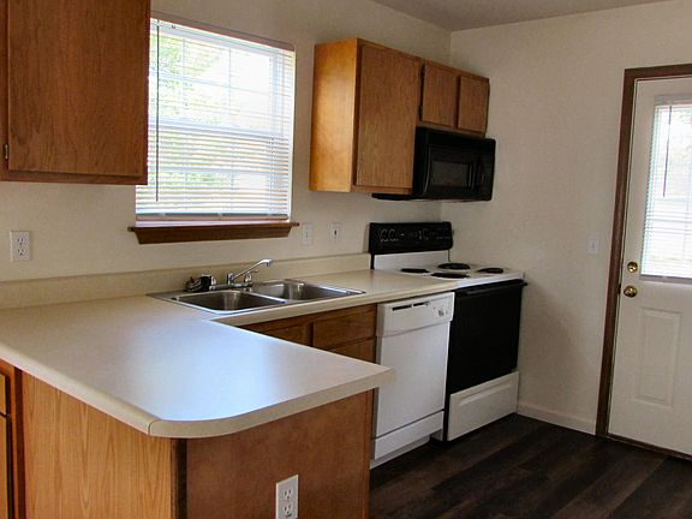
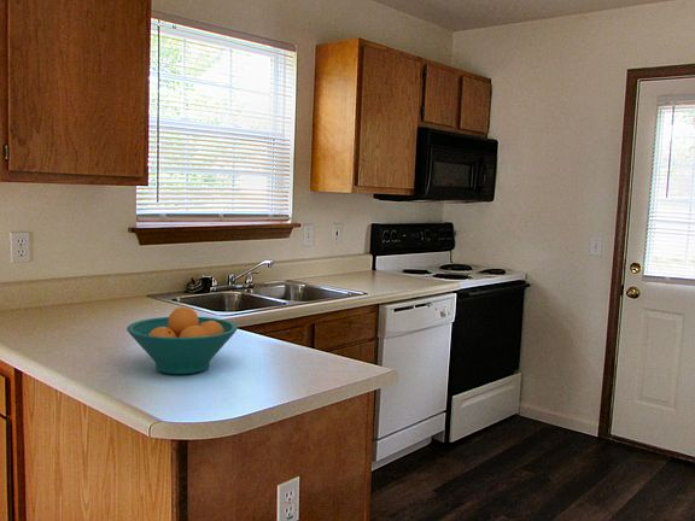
+ fruit bowl (182, 338)
